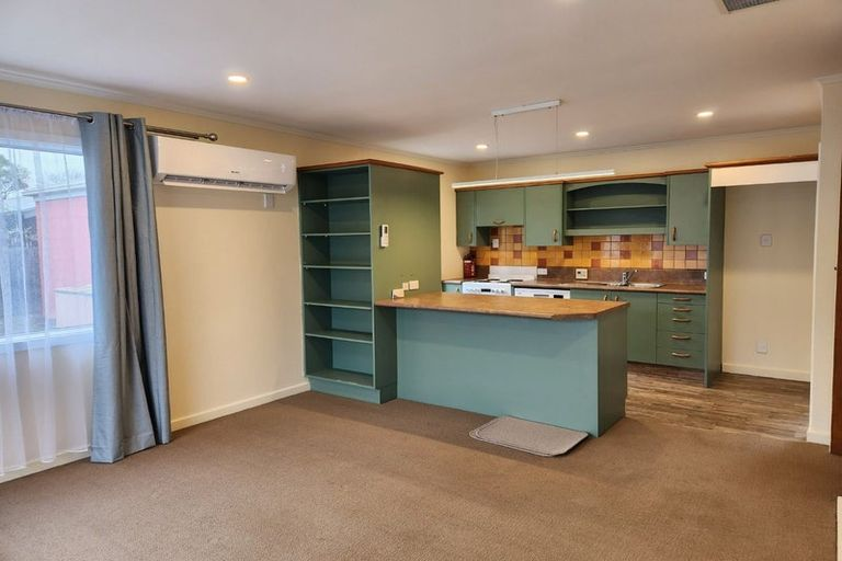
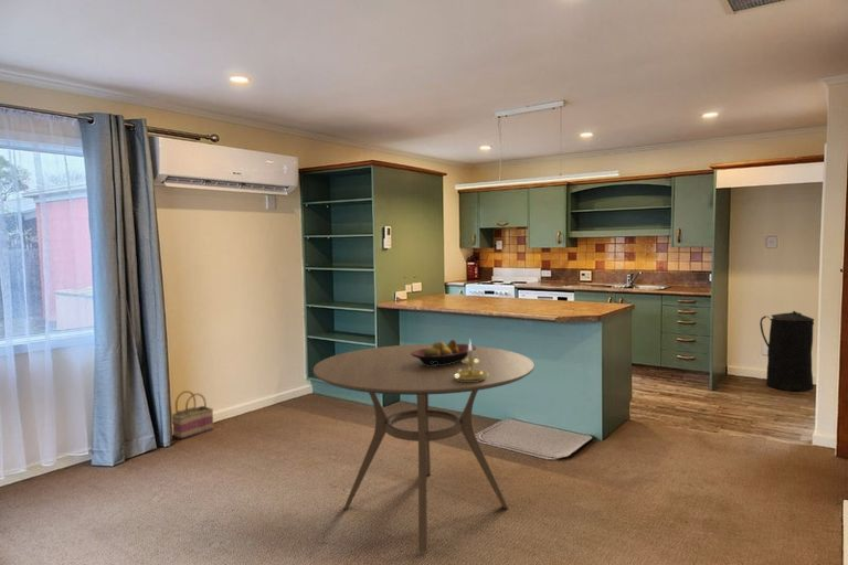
+ trash can (785, 348)
+ dining table (425, 435)
+ basket (191, 412)
+ fruit bowl (444, 350)
+ candle holder (468, 359)
